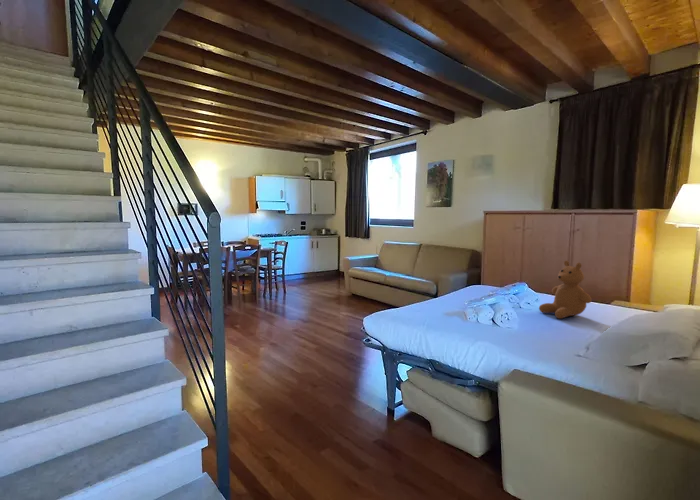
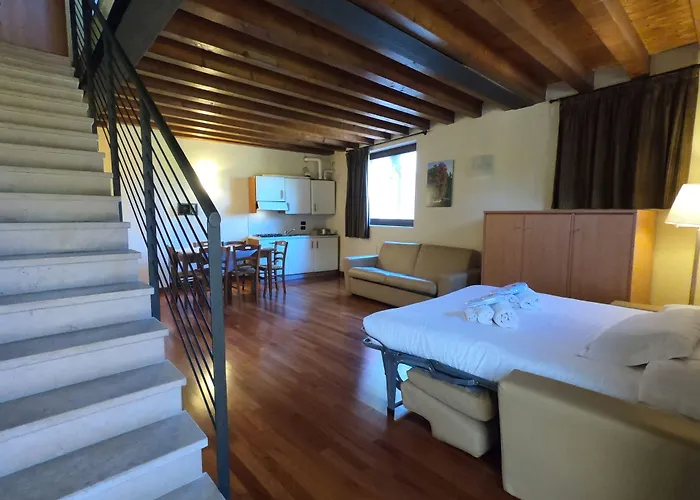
- teddy bear (564, 288)
